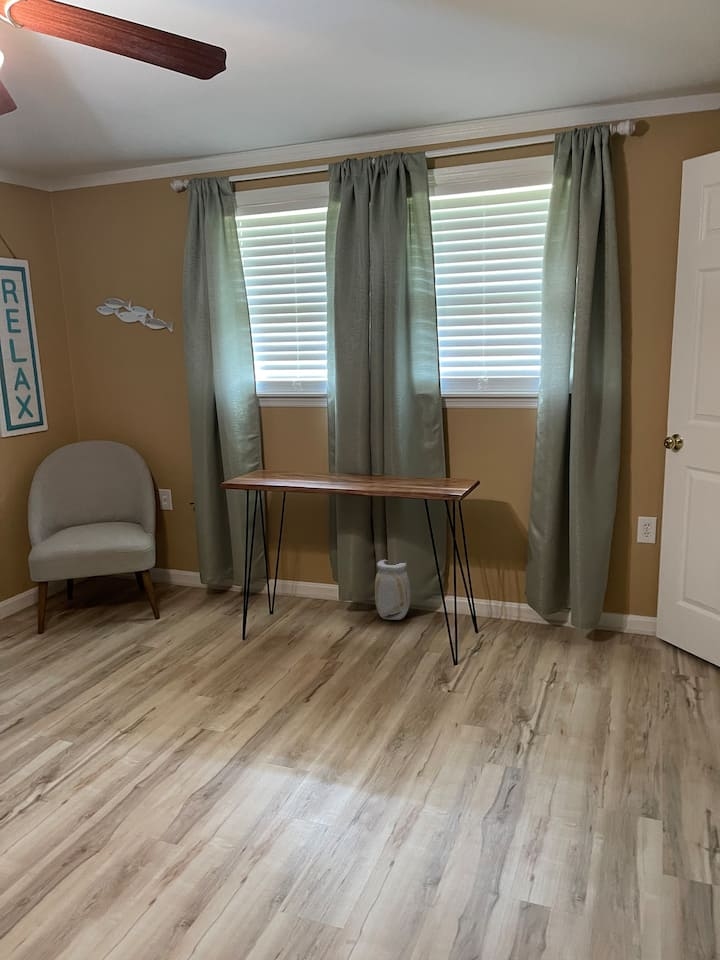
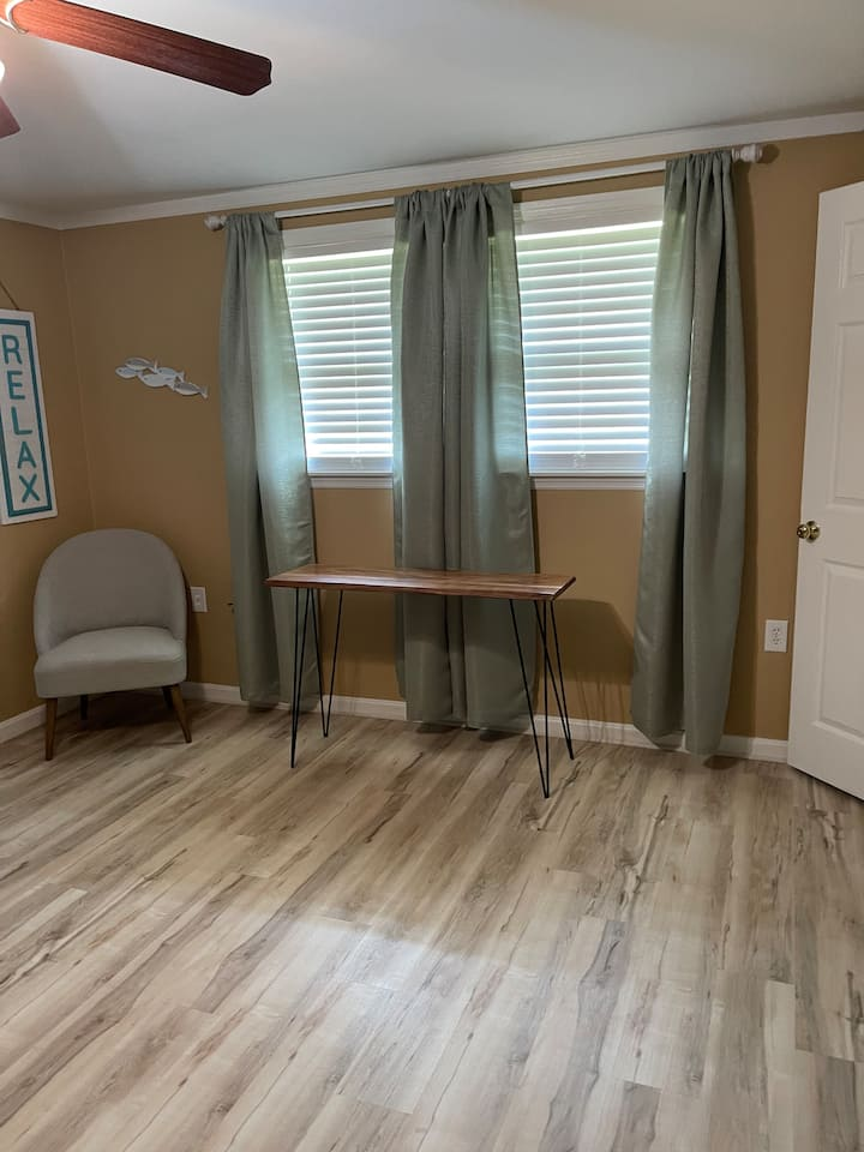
- vase (392, 589)
